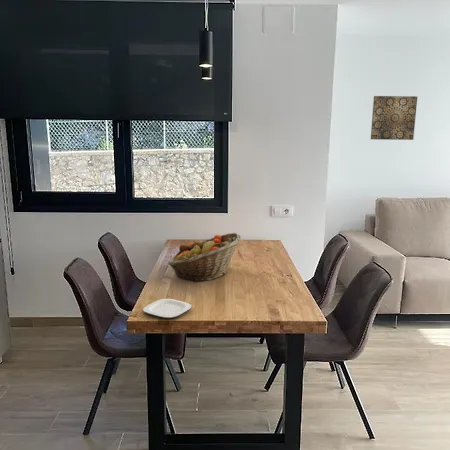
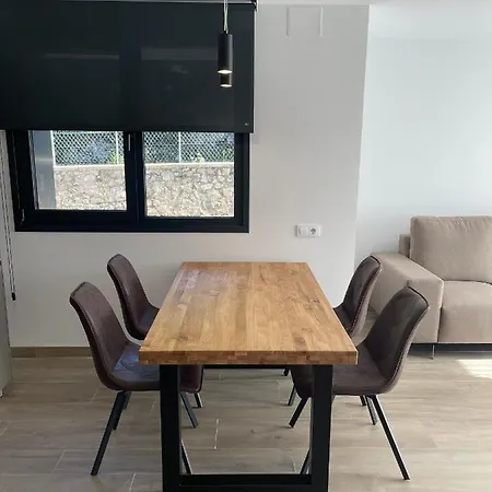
- fruit basket (205, 254)
- plate (167, 308)
- wall art (393, 118)
